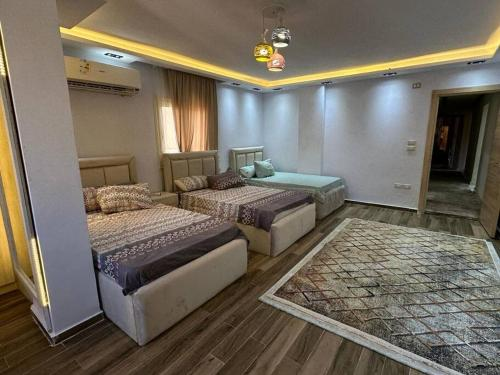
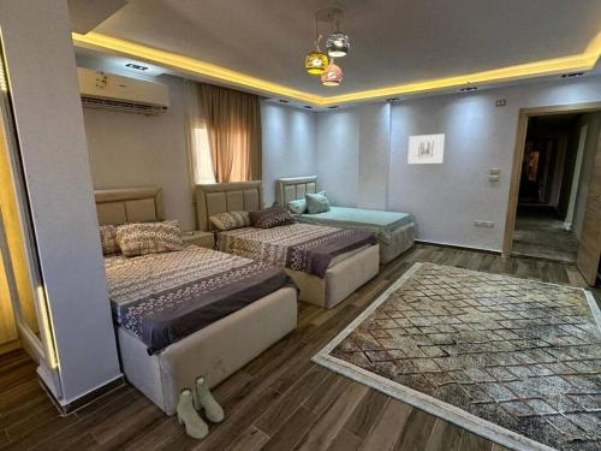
+ boots (200, 403)
+ wall art (426, 149)
